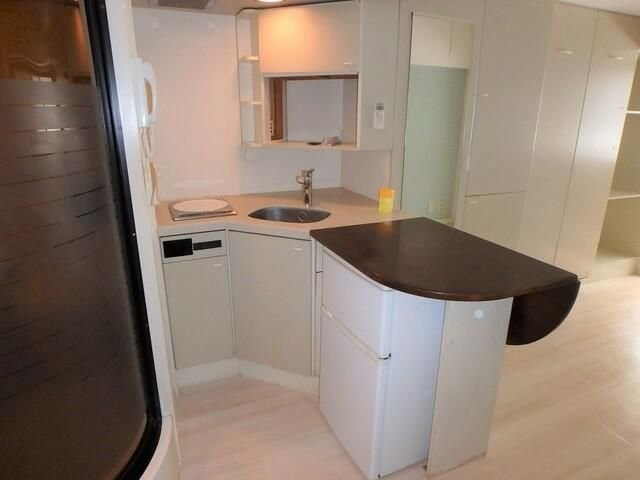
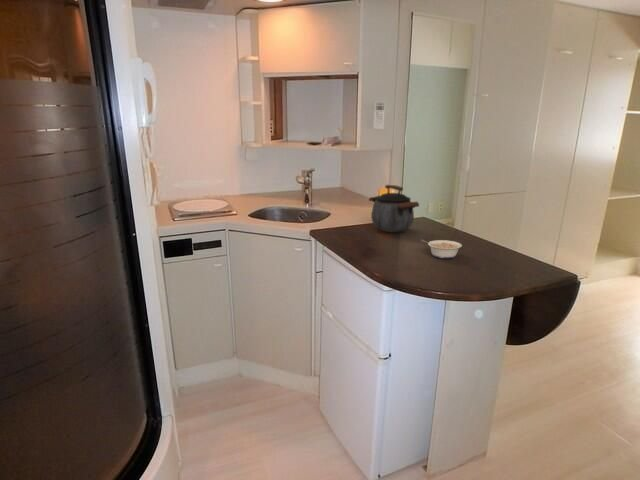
+ kettle (392, 208)
+ legume (443, 248)
